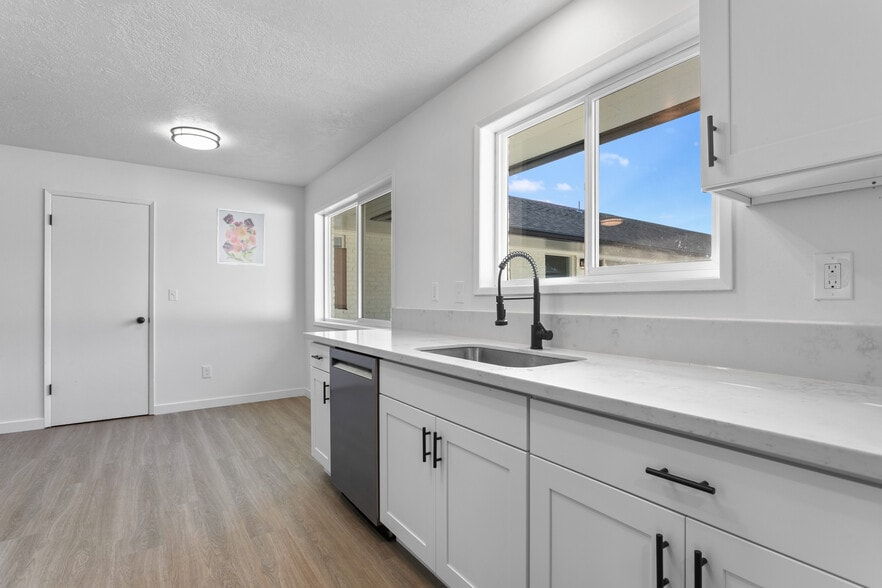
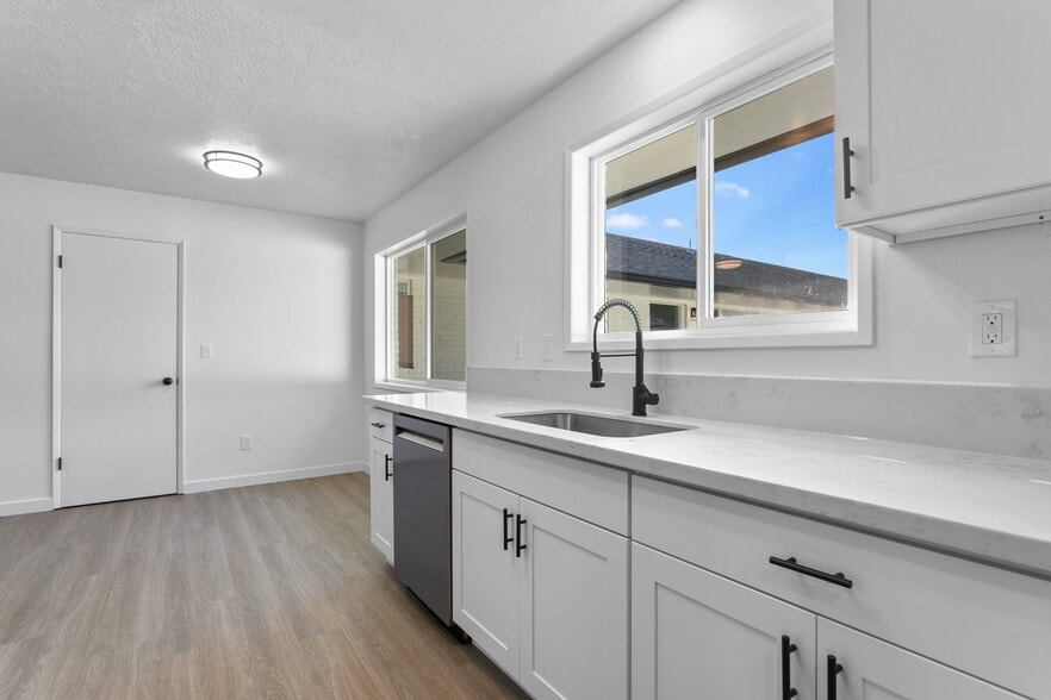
- wall art (241, 237)
